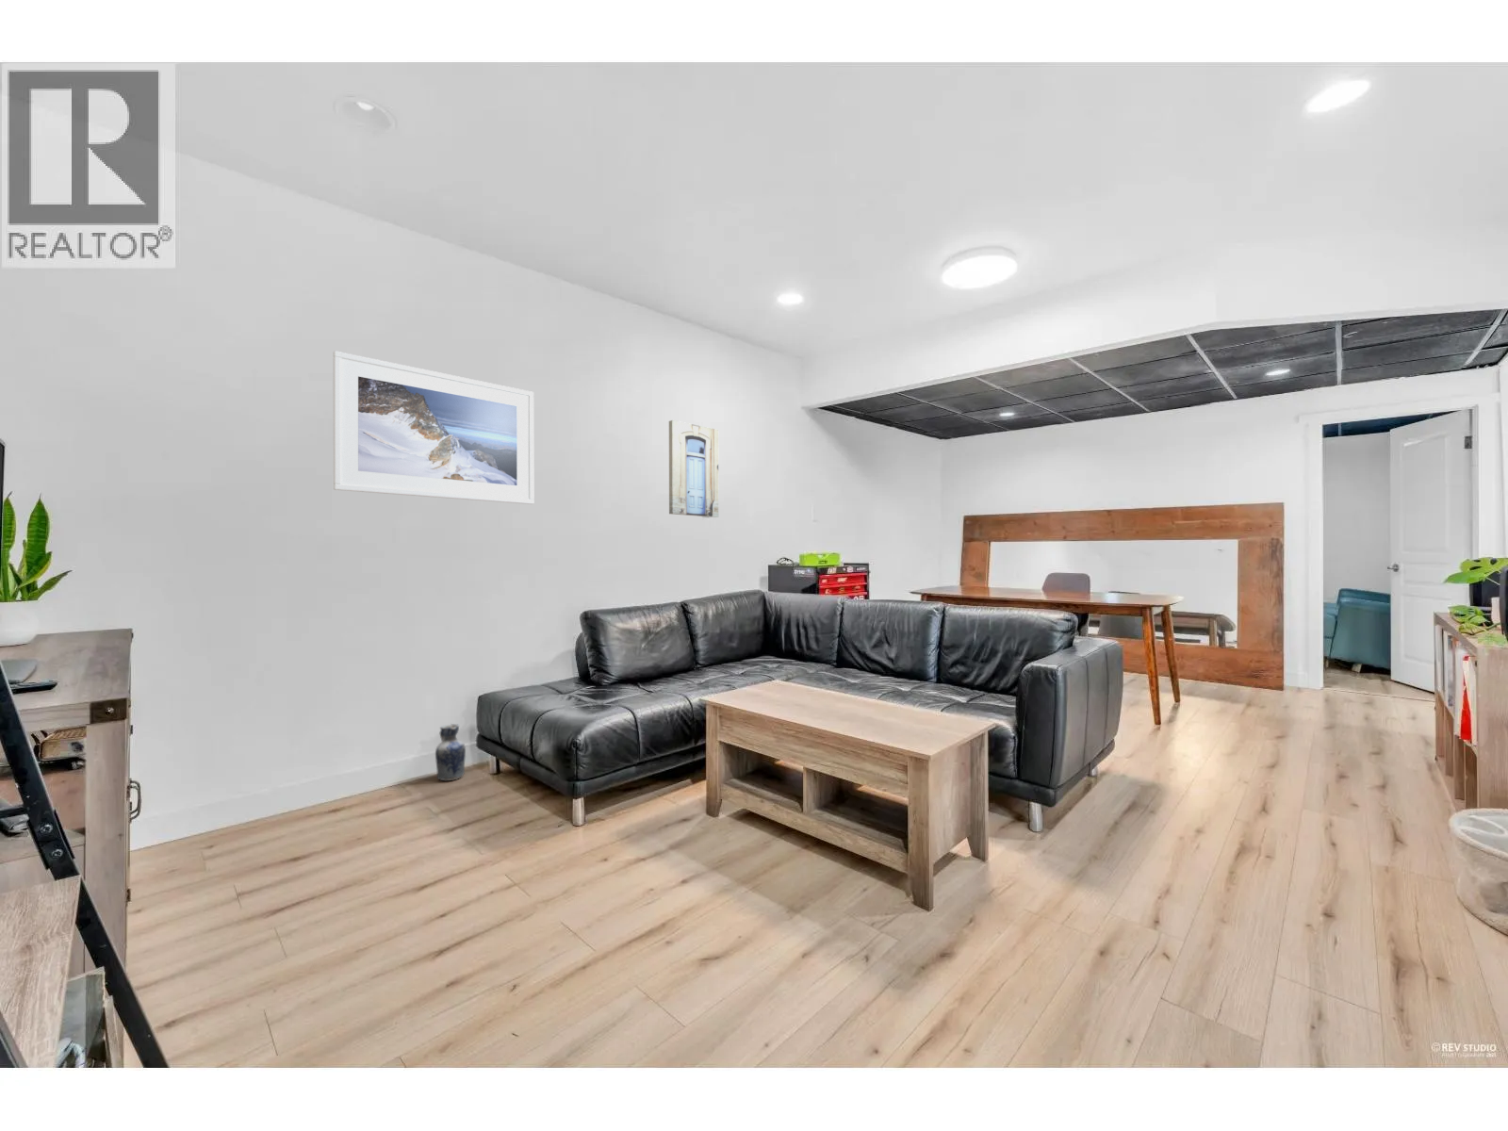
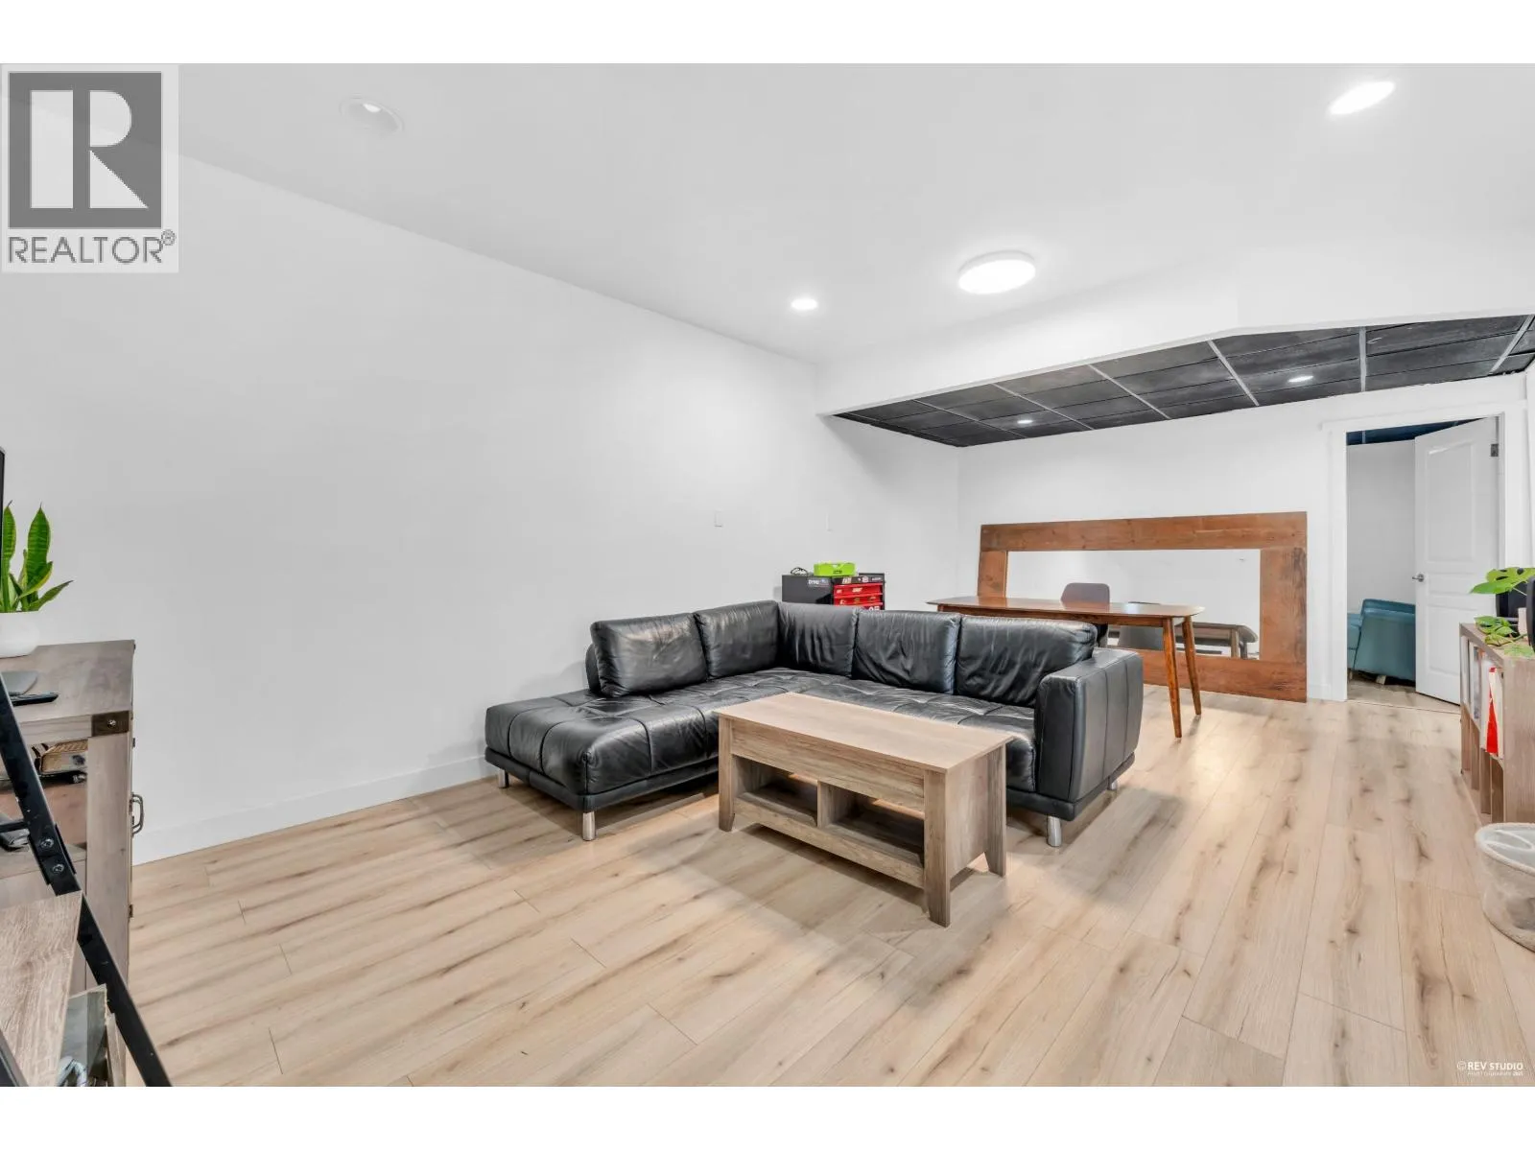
- ceramic jug (450, 750)
- wall art (693, 470)
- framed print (444, 436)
